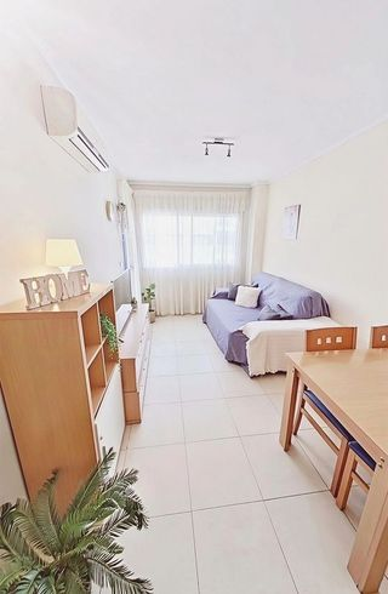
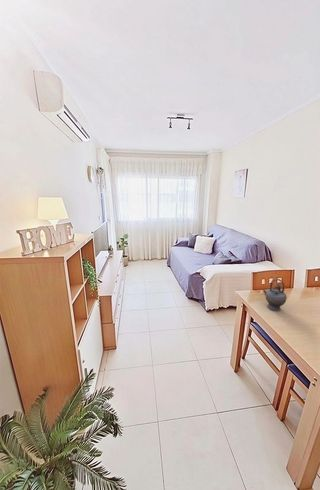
+ teapot (273, 293)
